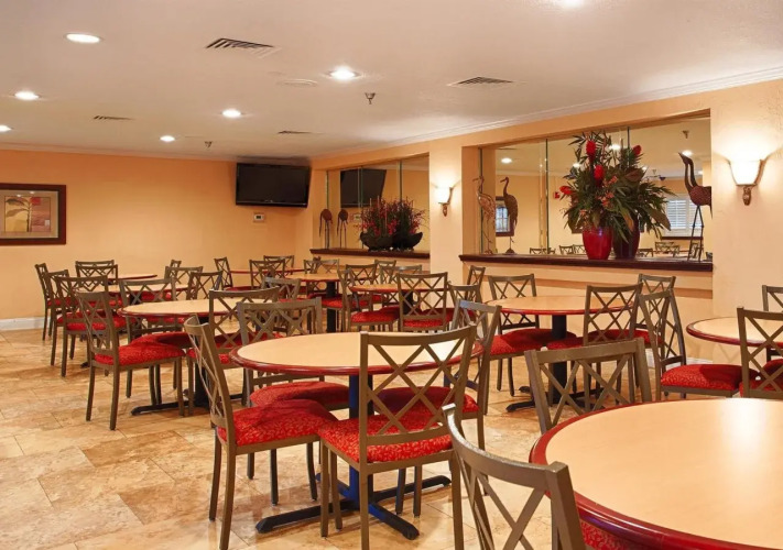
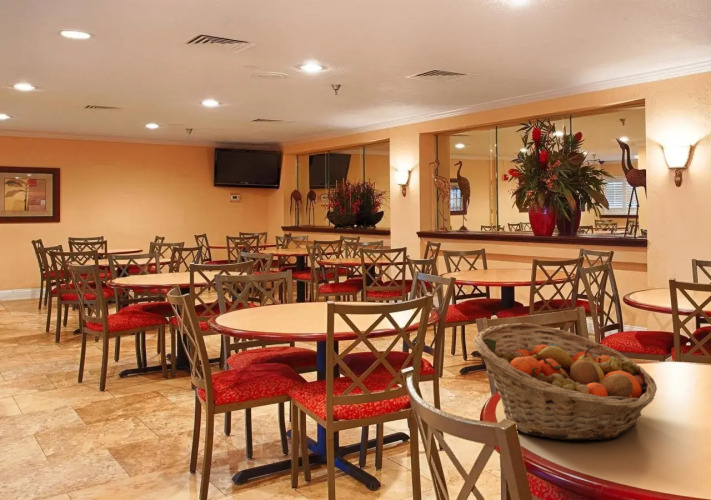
+ fruit basket (563, 375)
